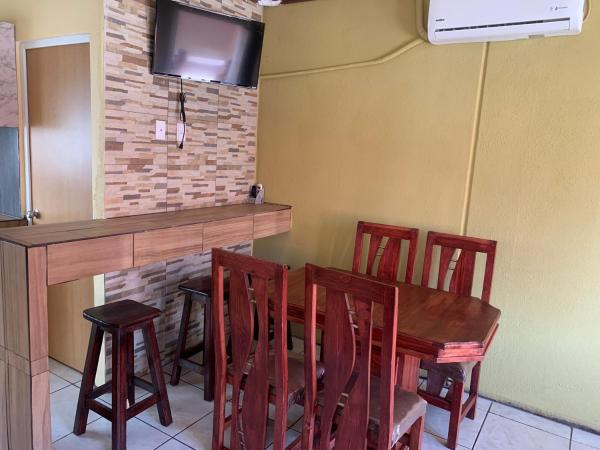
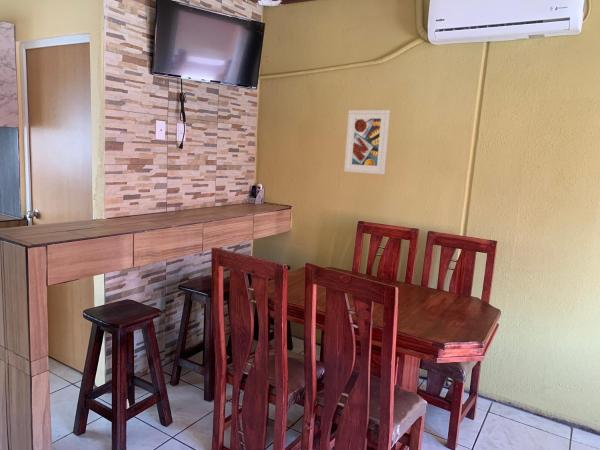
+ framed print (366, 142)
